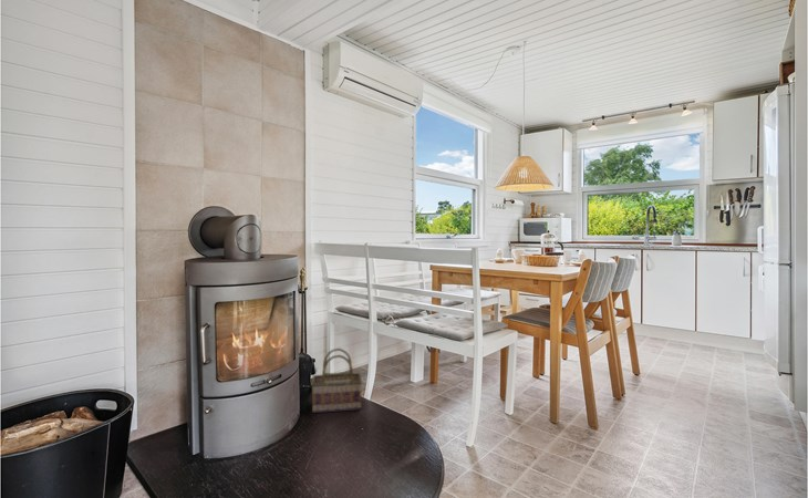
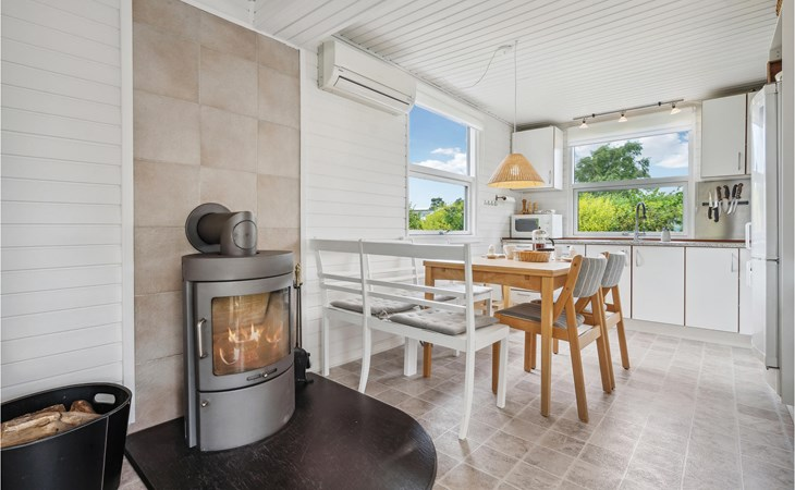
- basket (336, 378)
